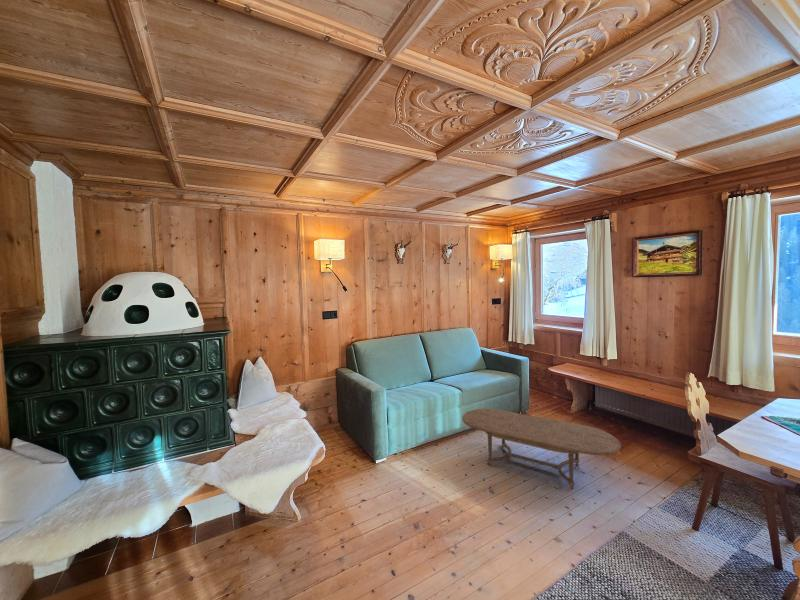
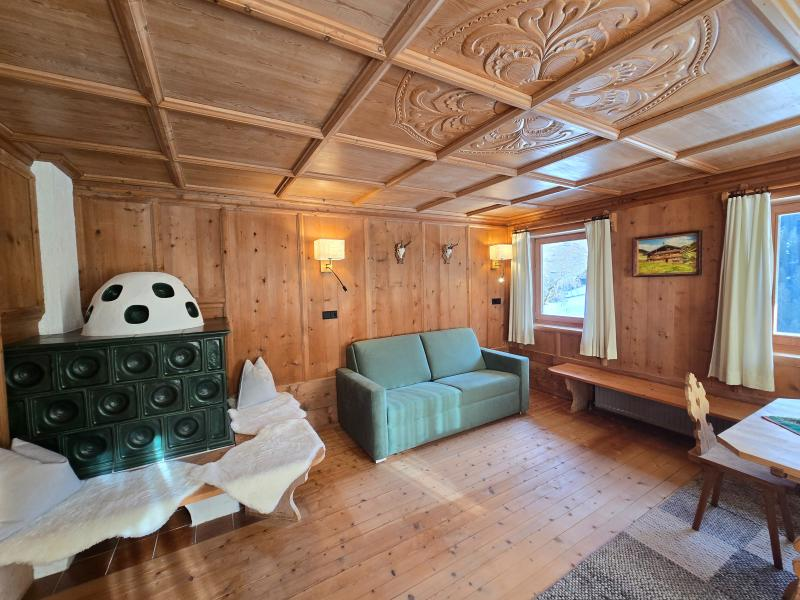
- coffee table (533, 446)
